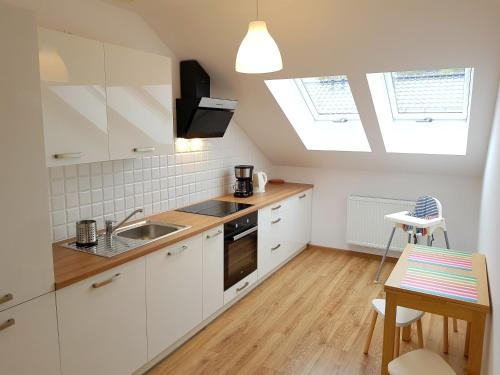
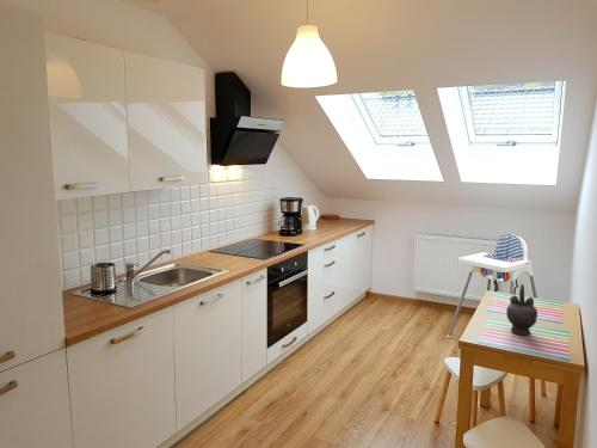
+ teapot (522, 307)
